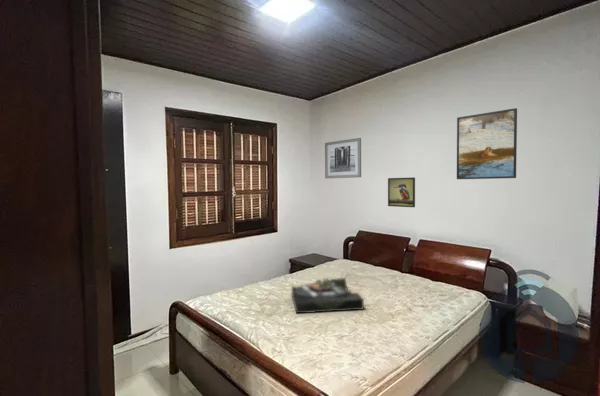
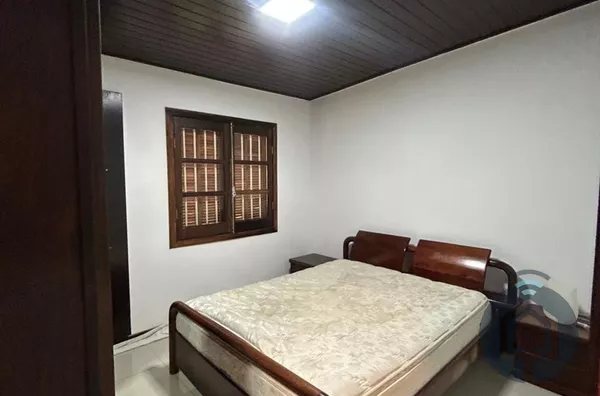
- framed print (484, 146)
- wall art (342, 159)
- serving tray (323, 287)
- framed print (401, 192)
